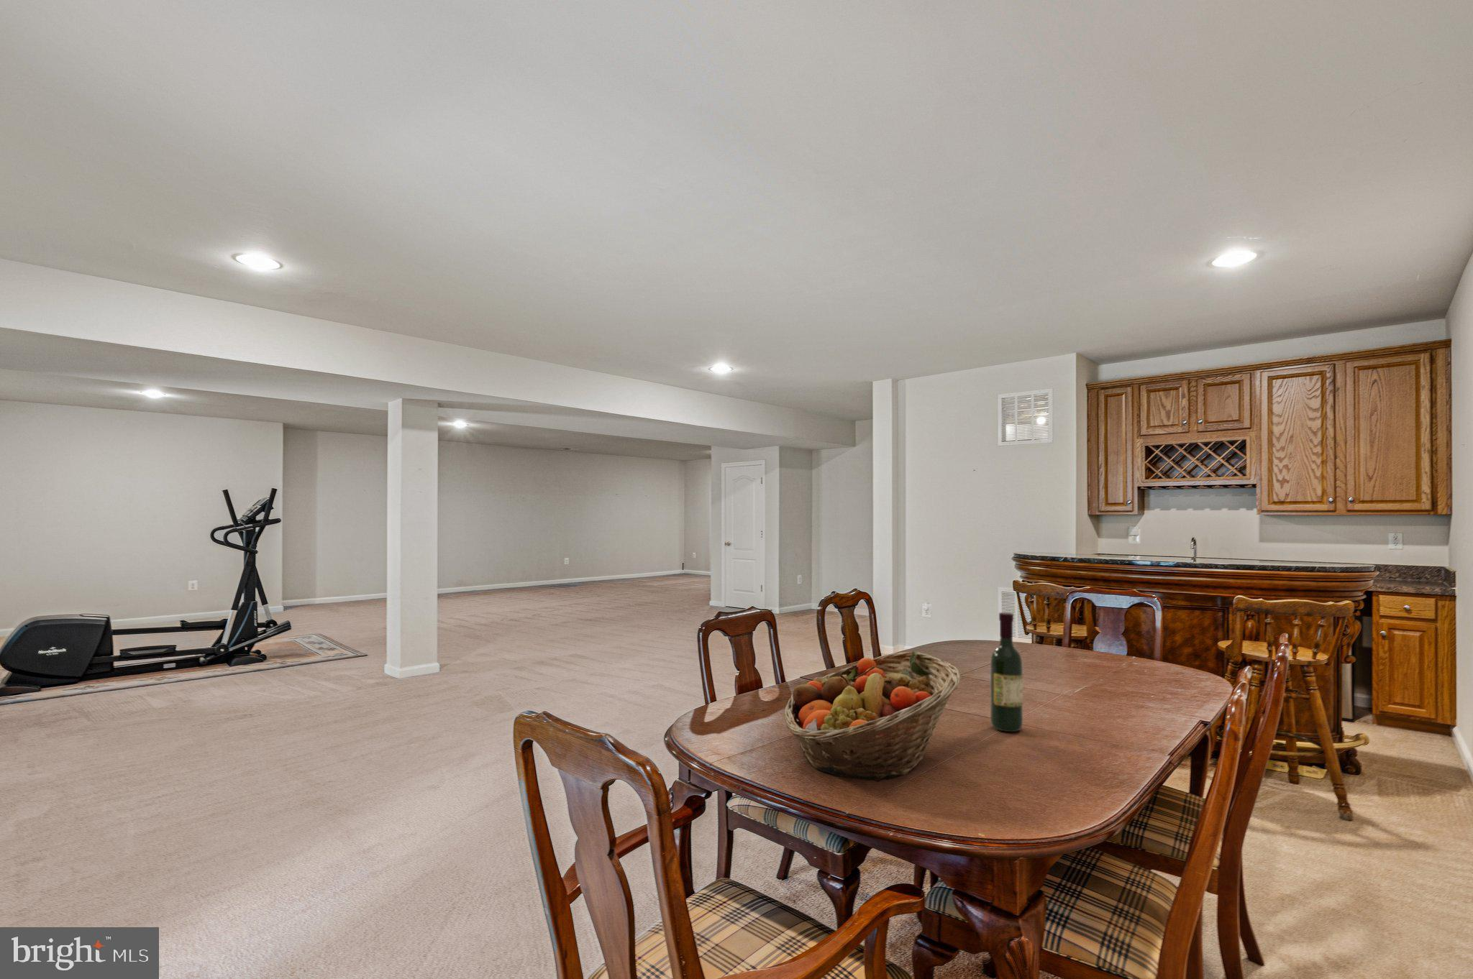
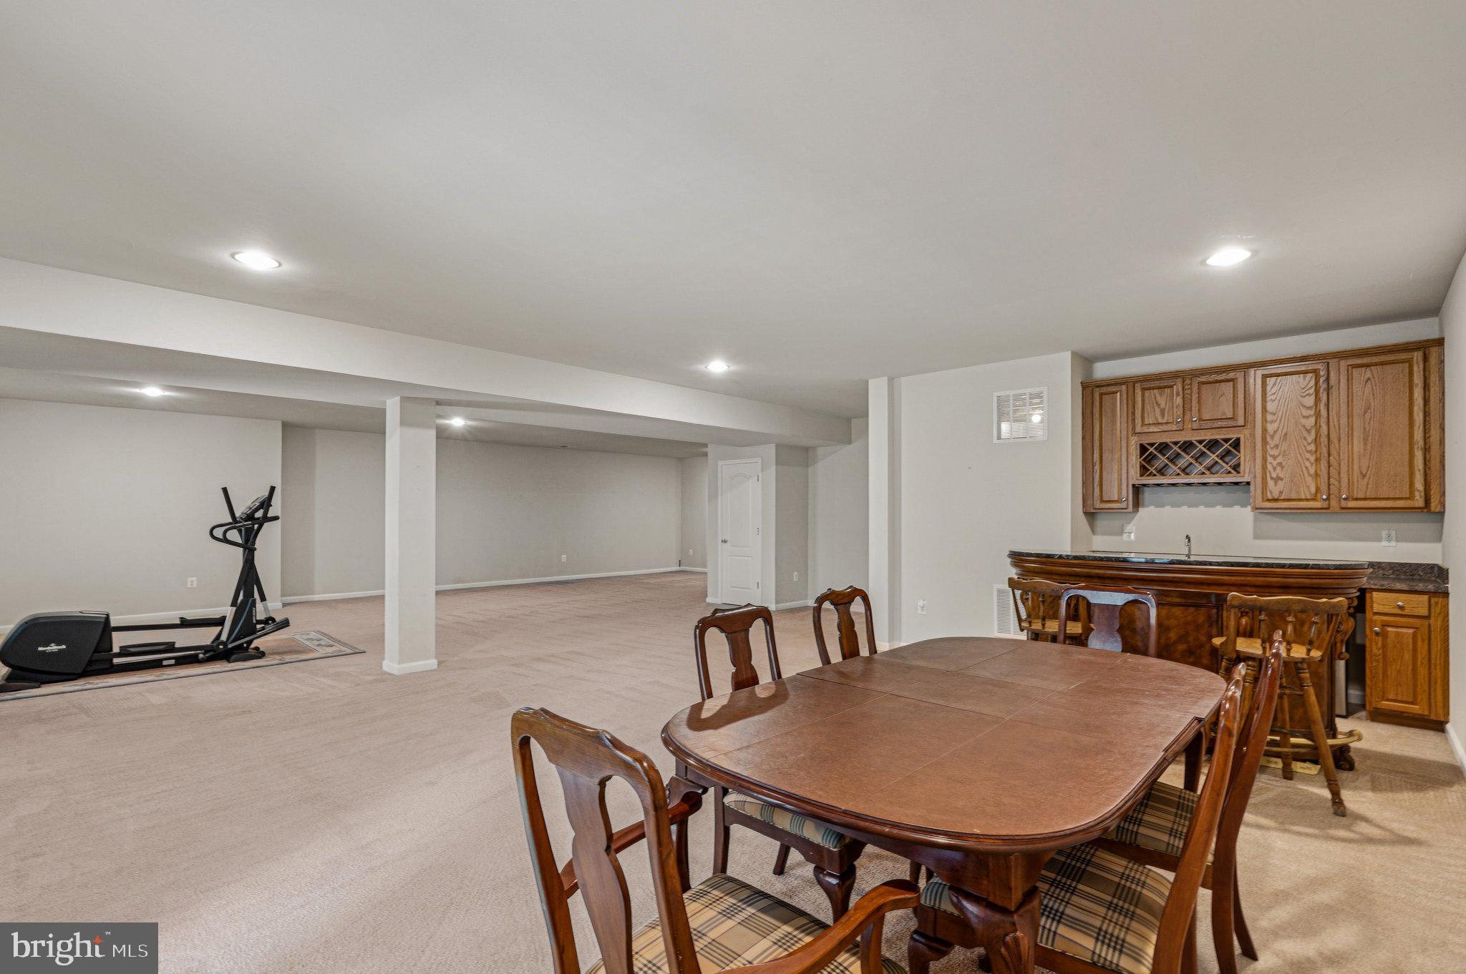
- wine bottle (1006, 671)
- fruit basket (869, 707)
